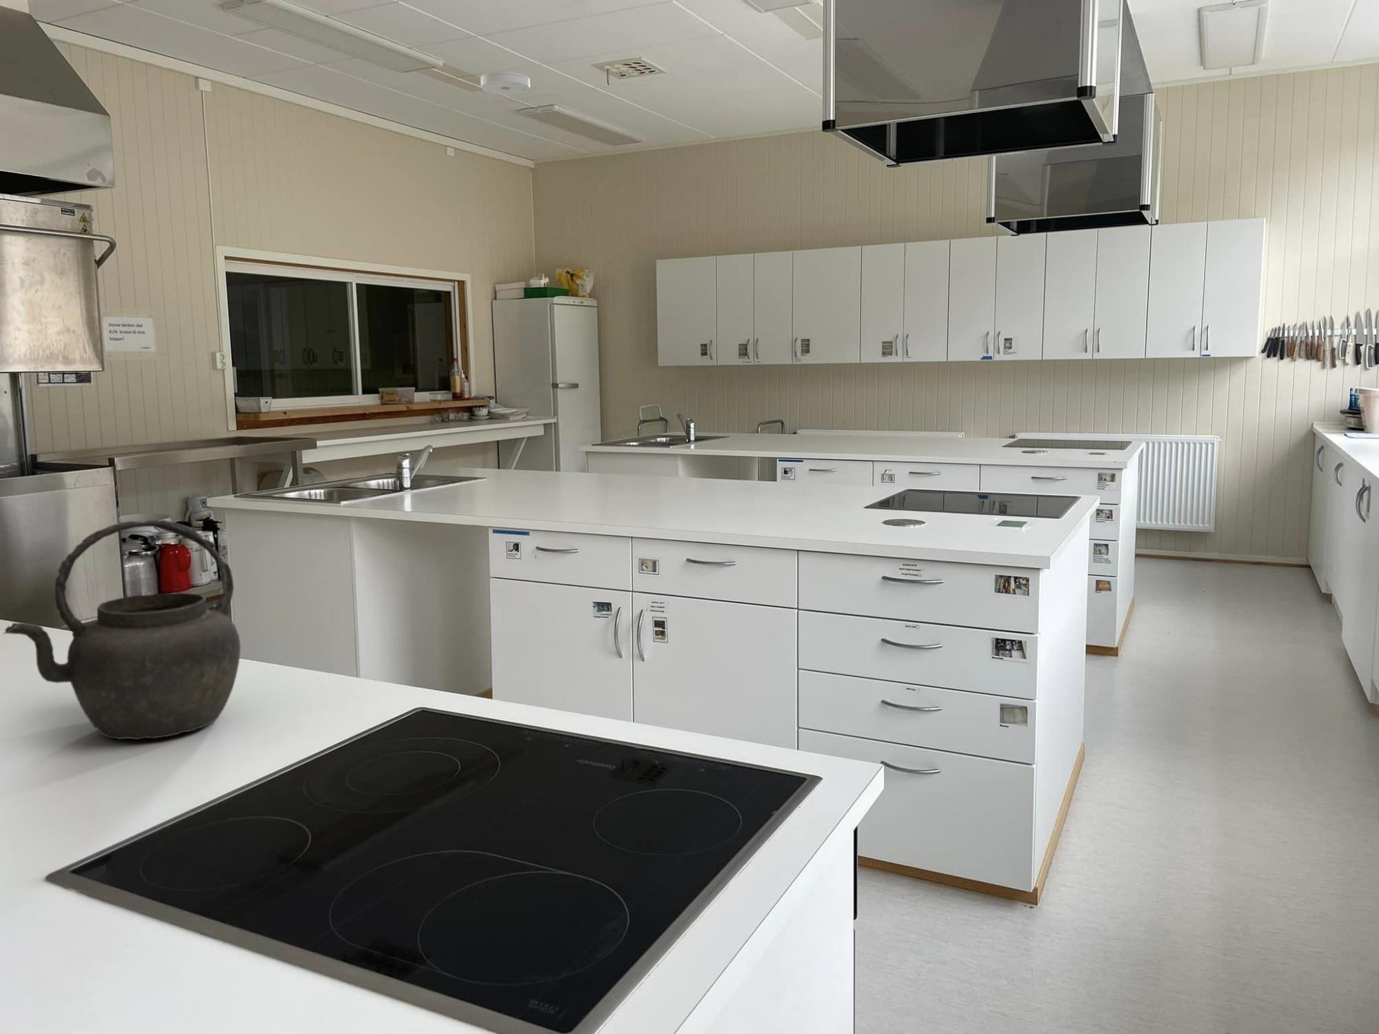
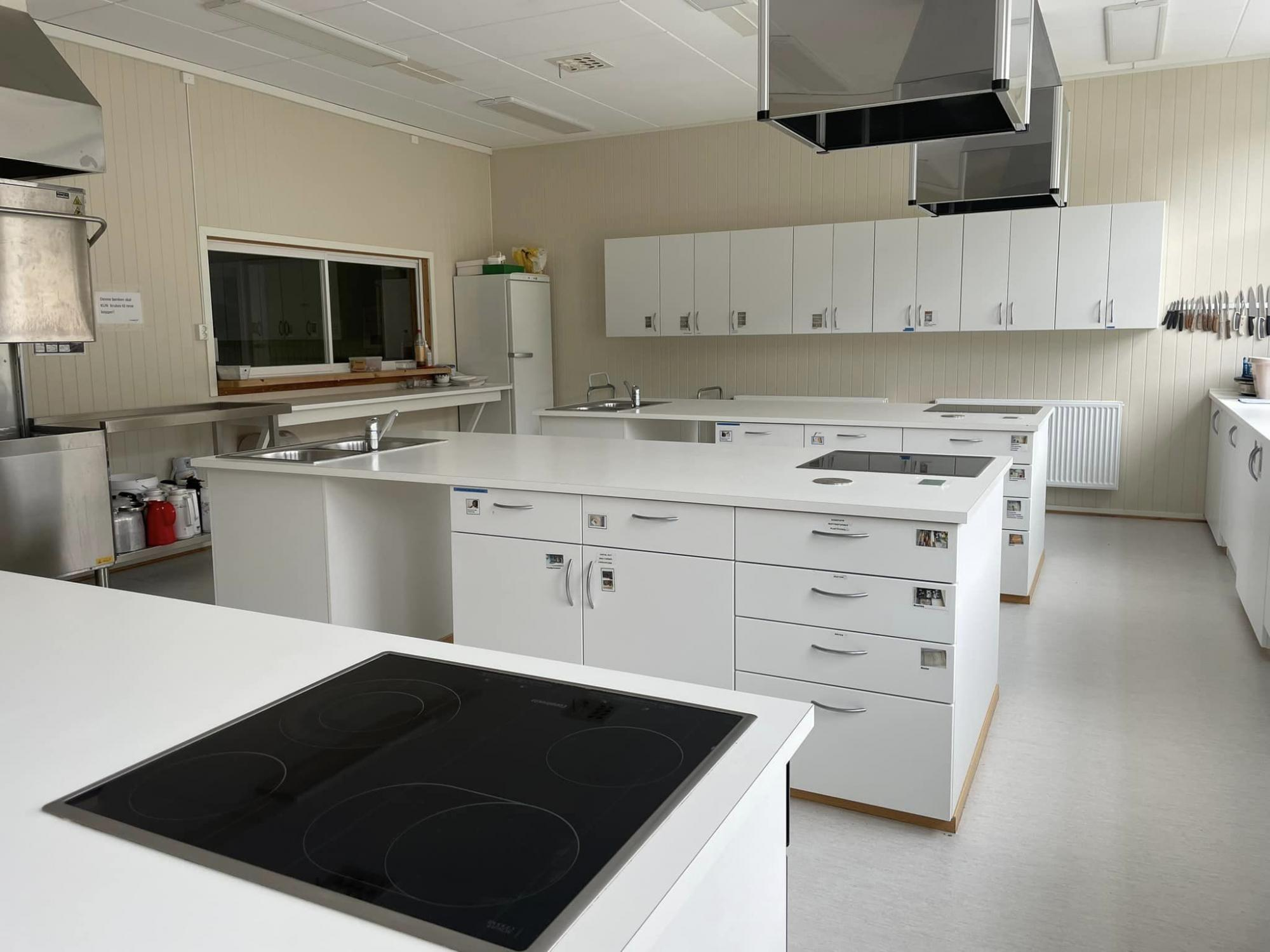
- kettle (129, 627)
- smoke detector (505, 84)
